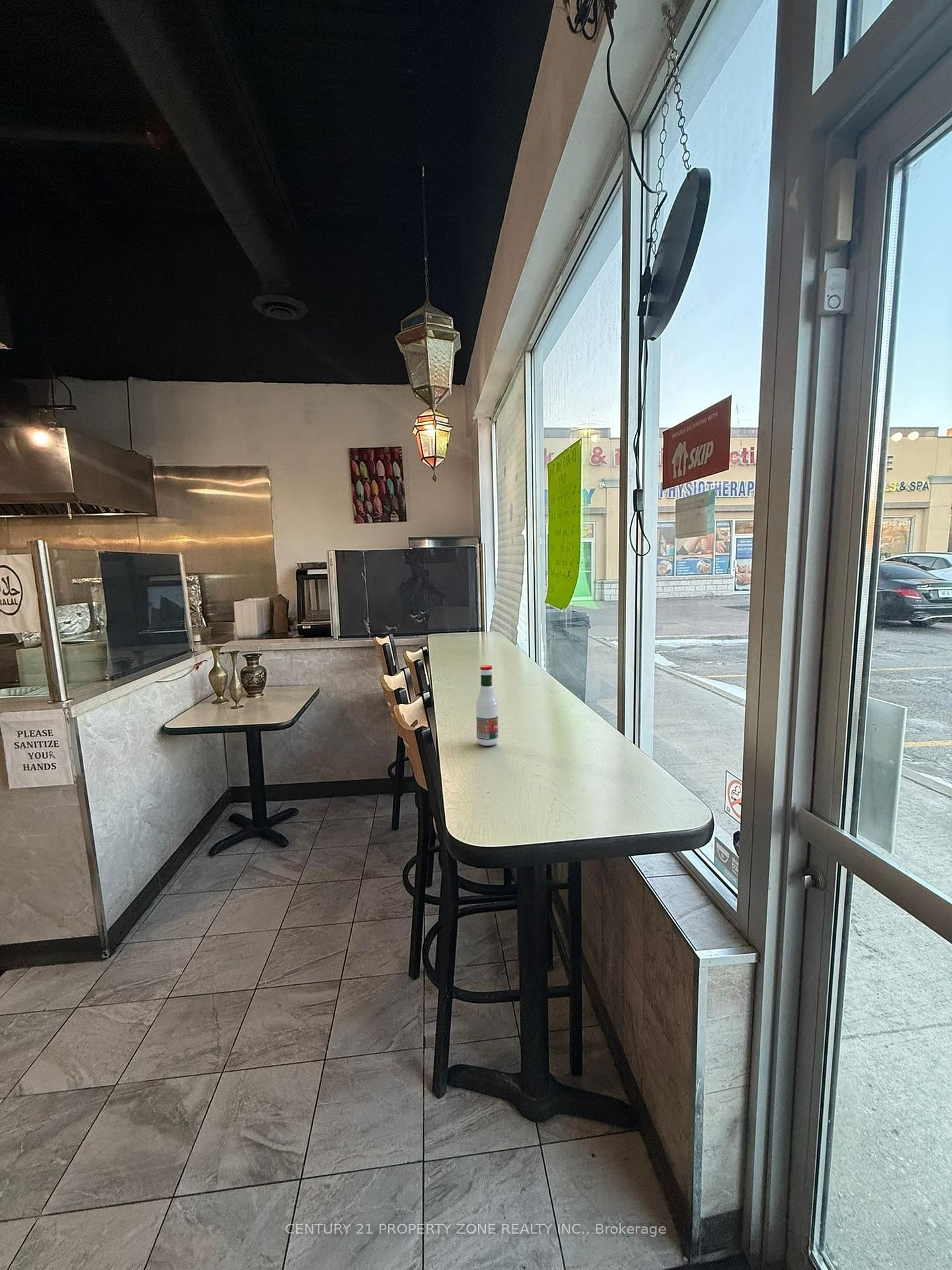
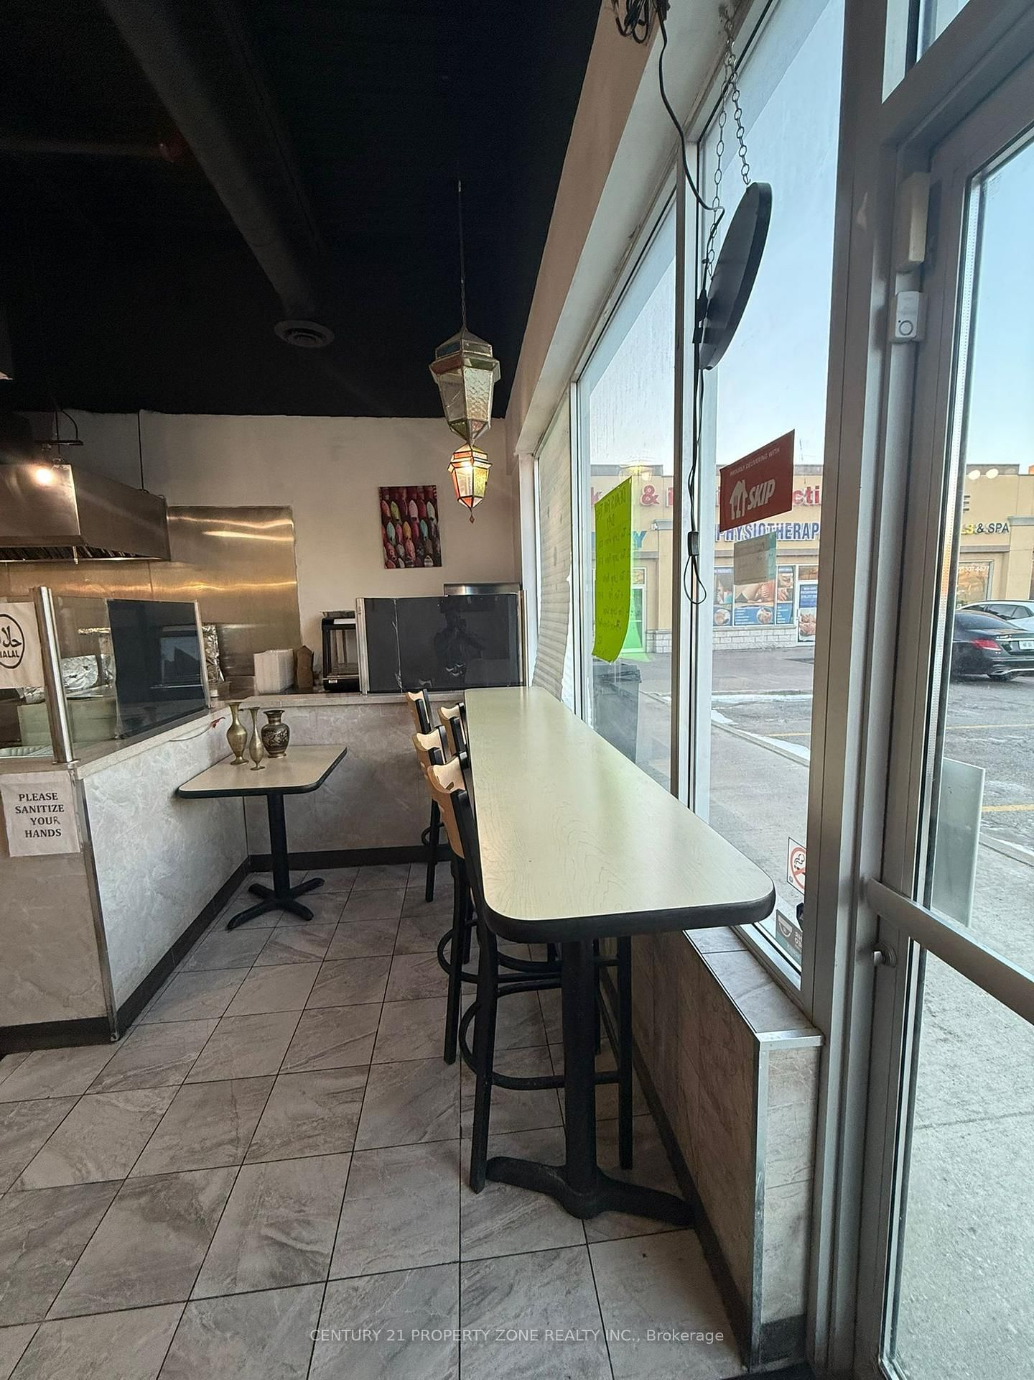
- tabasco sauce (487, 705)
